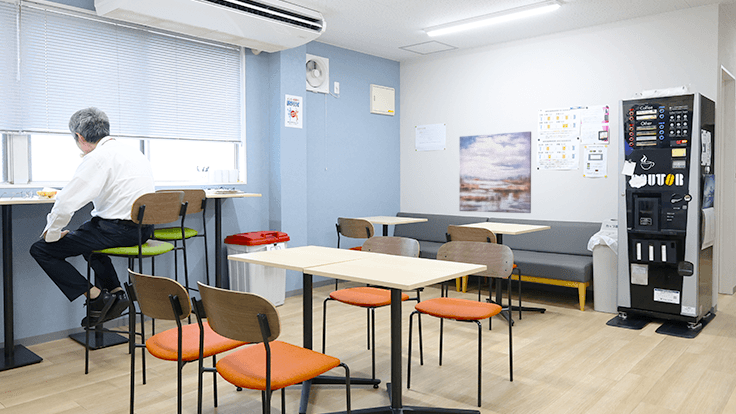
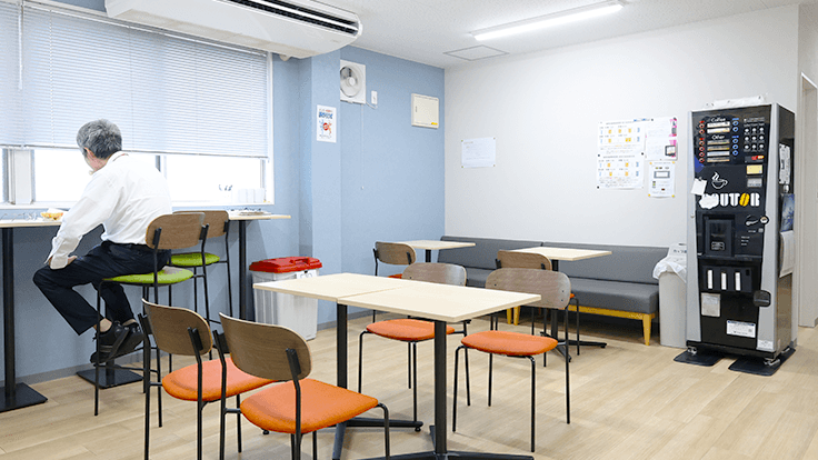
- wall art (493, 173)
